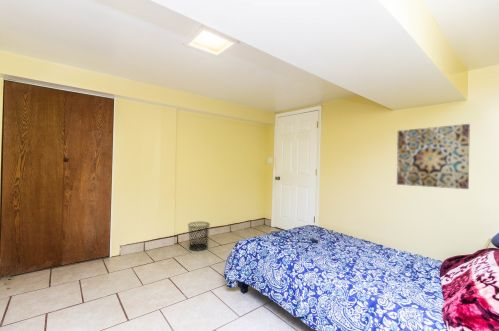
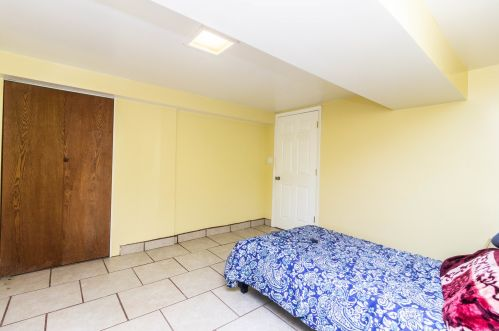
- wall art (429, 157)
- waste bin (198, 235)
